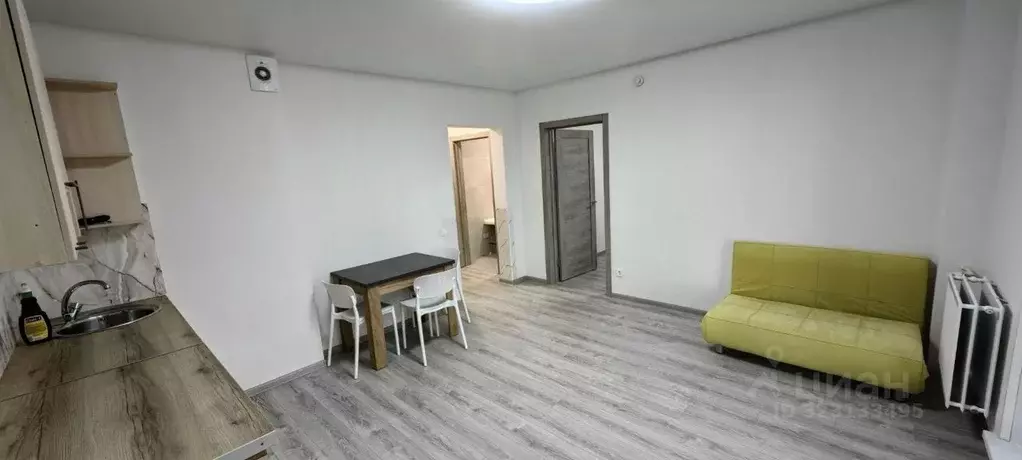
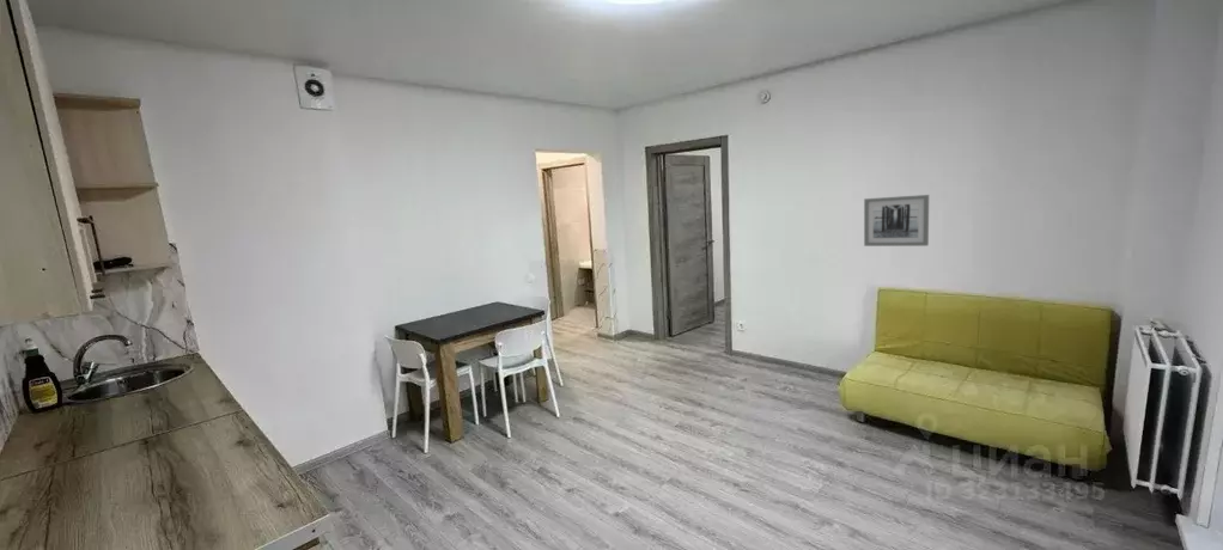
+ wall art (895, 221)
